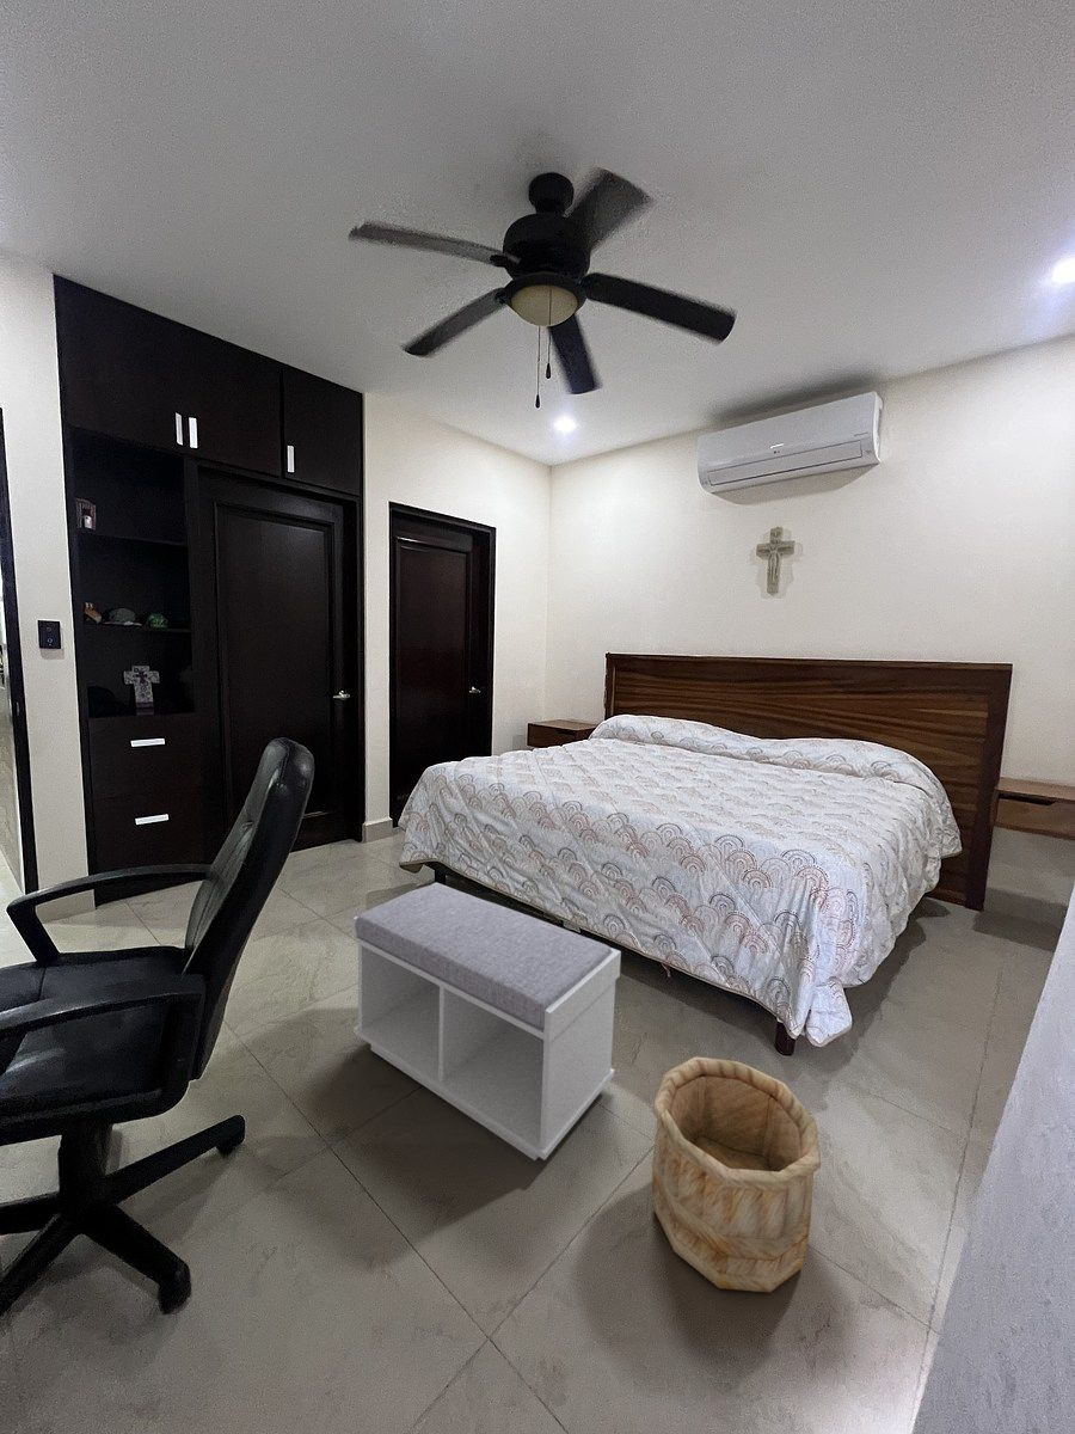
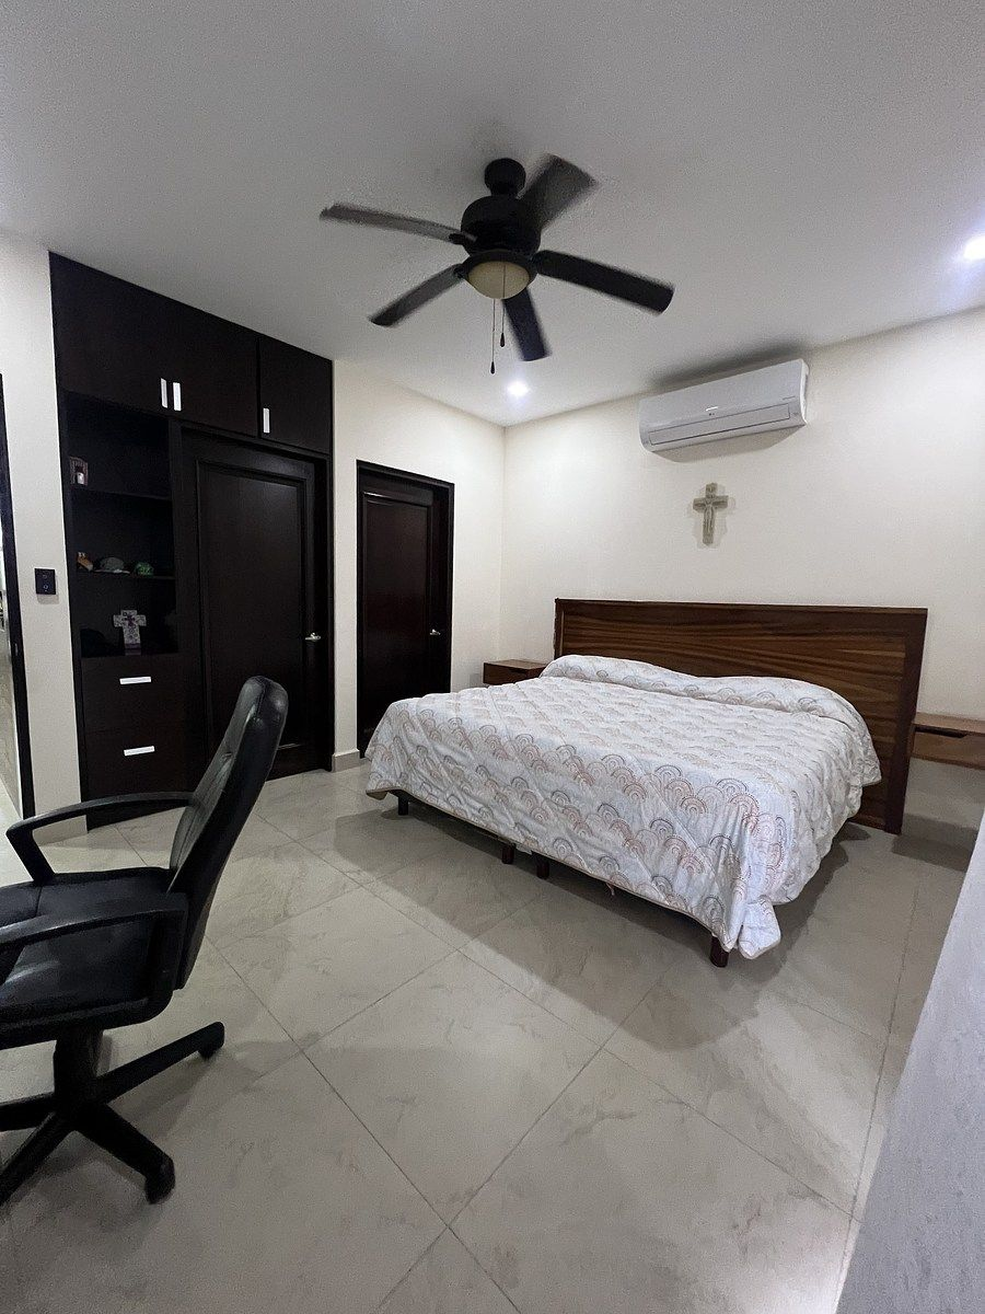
- wooden bucket (730, 1165)
- bench (478, 998)
